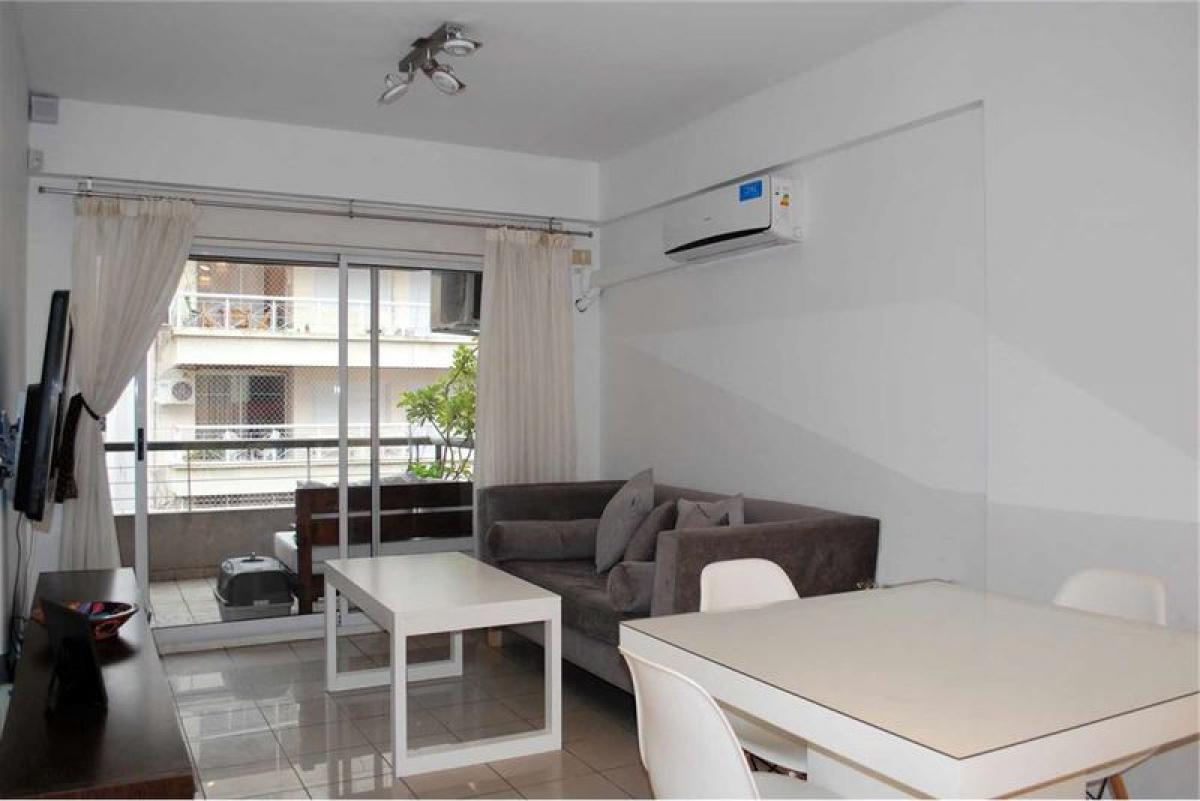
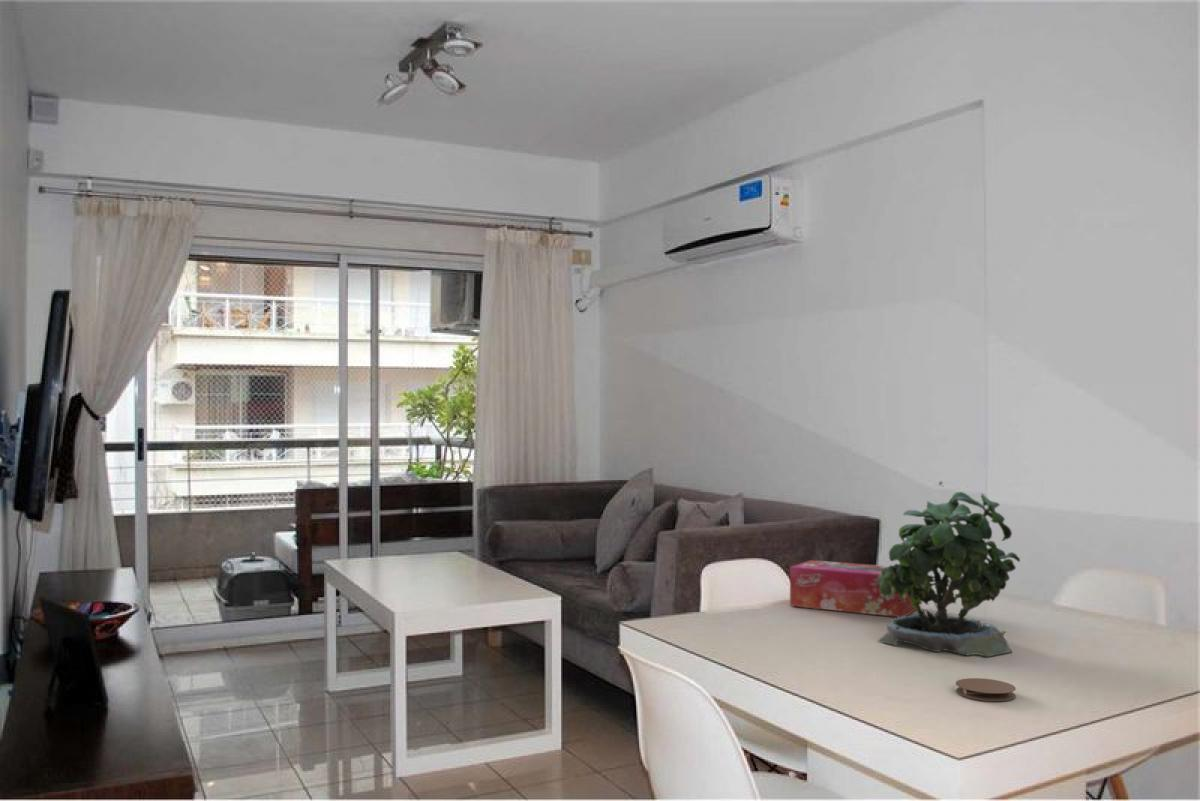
+ potted plant (947, 562)
+ coaster (985, 689)
+ tissue box (854, 587)
